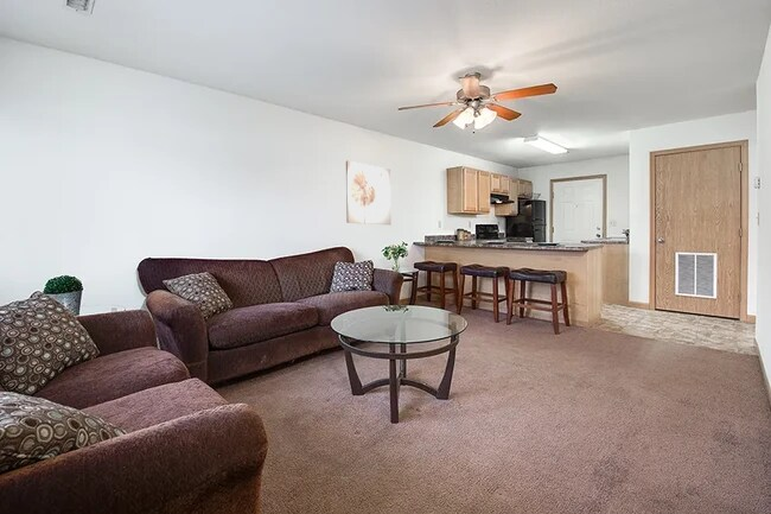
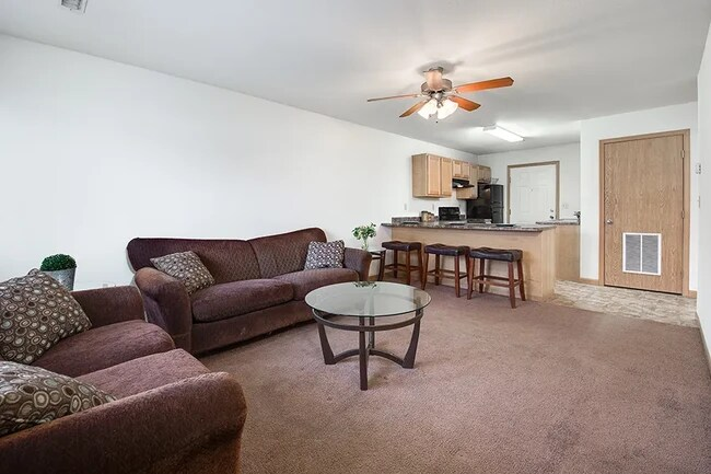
- wall art (369, 195)
